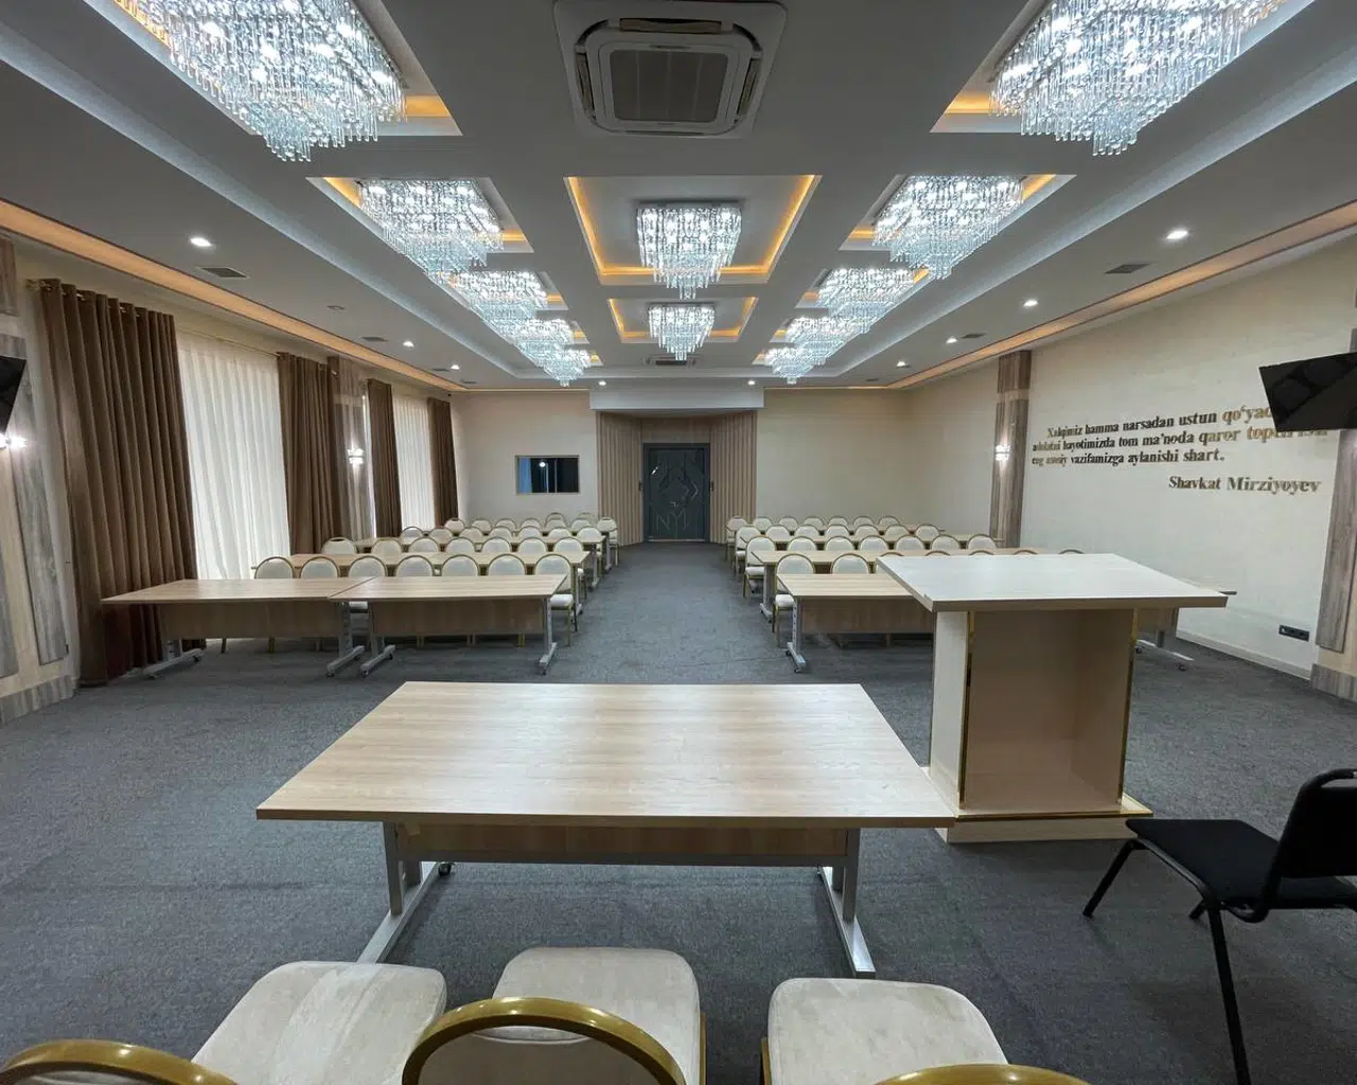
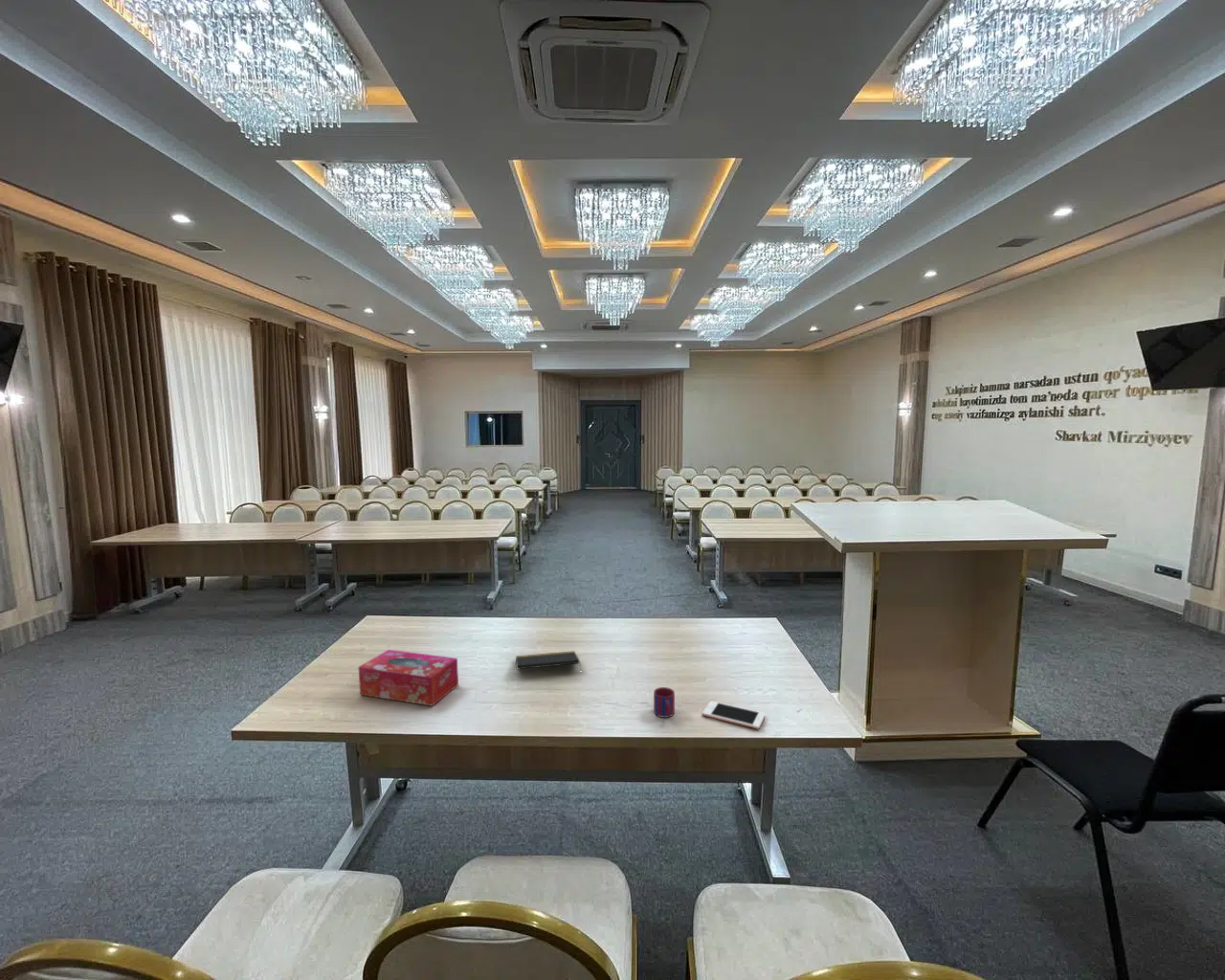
+ cell phone (733, 714)
+ mug (664, 704)
+ tissue box (409, 676)
+ notepad (546, 659)
